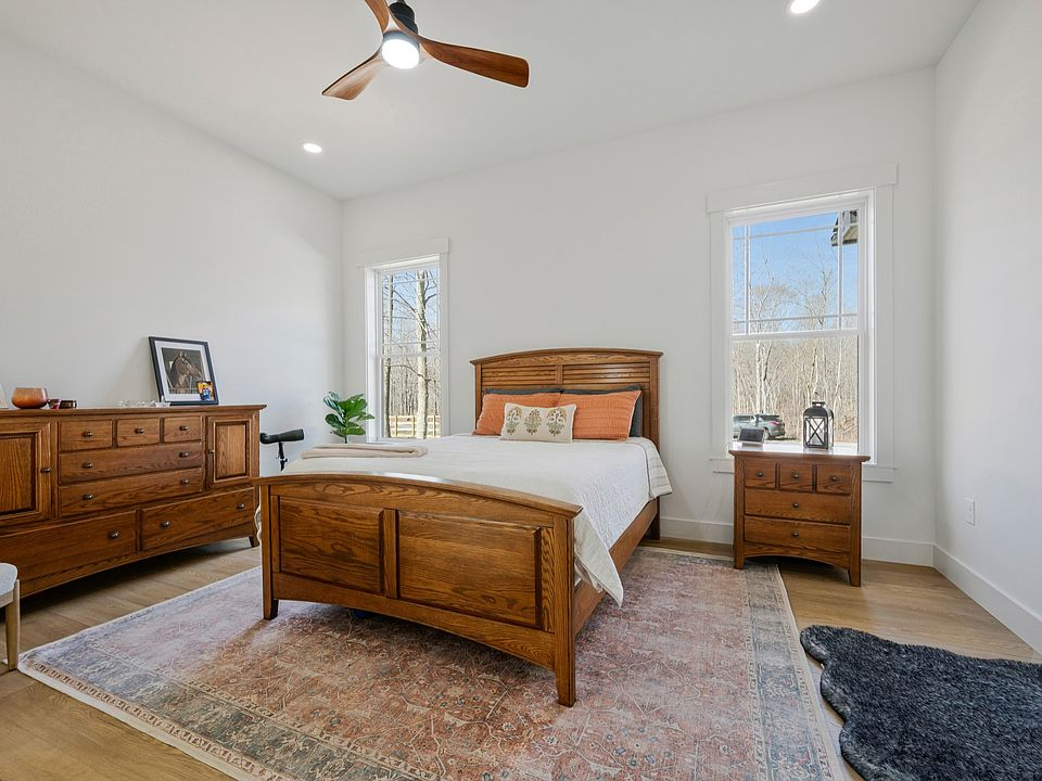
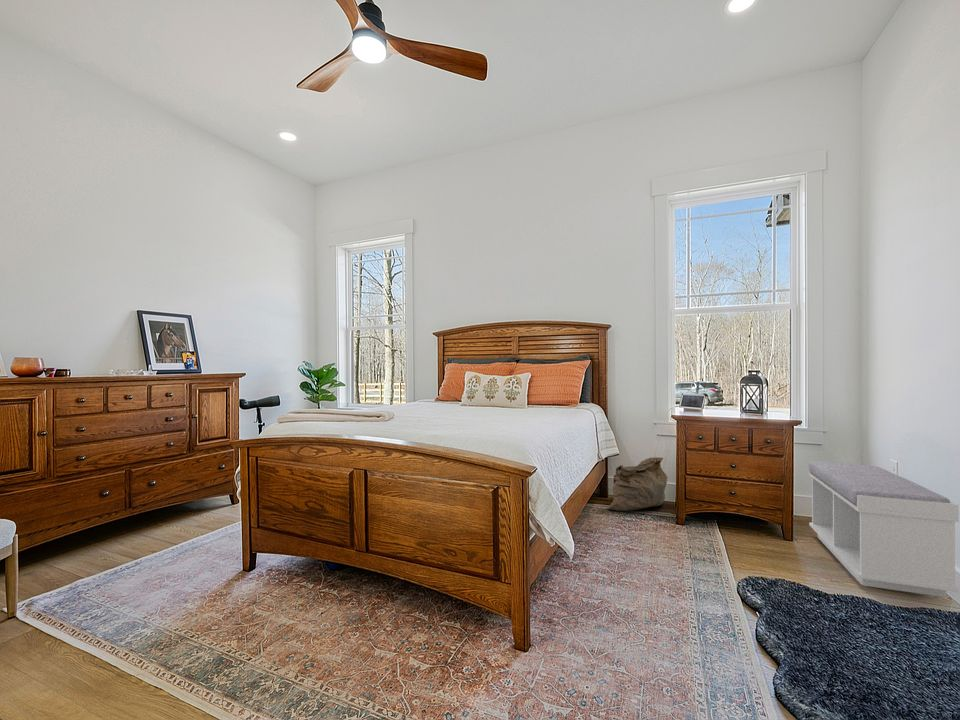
+ bag (638, 482)
+ bench (869, 518)
